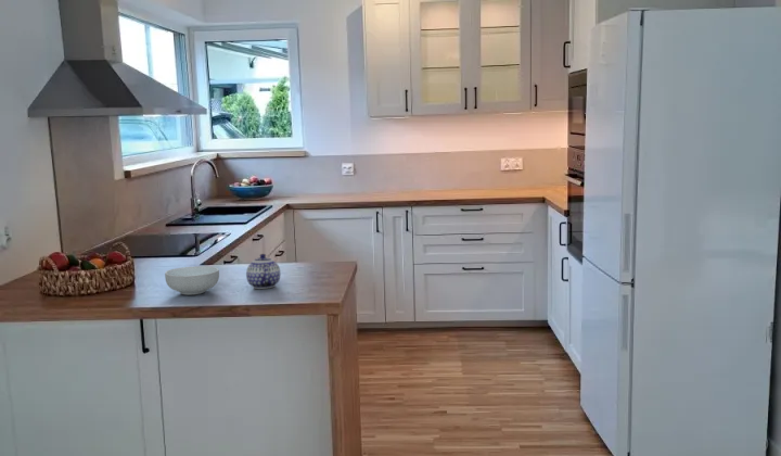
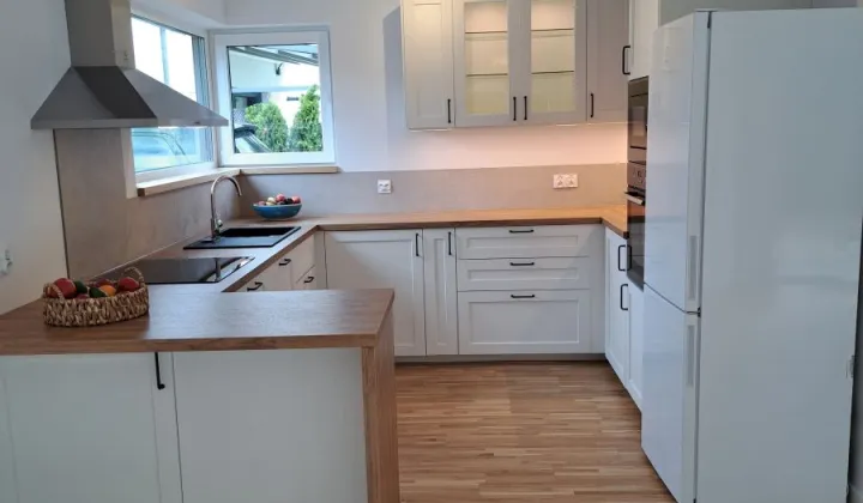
- teapot (263, 270)
- cereal bowl (192, 281)
